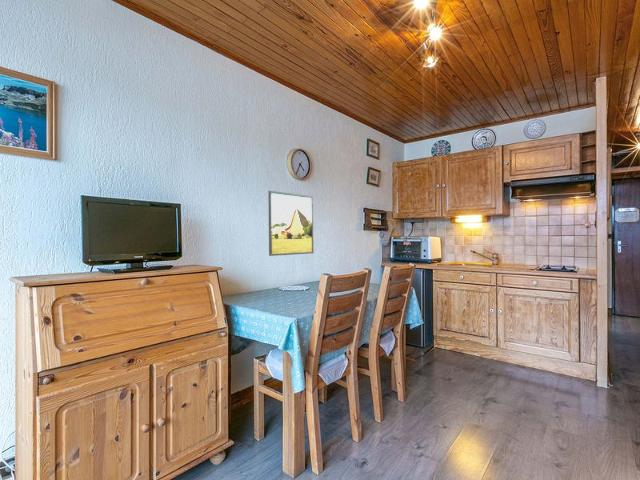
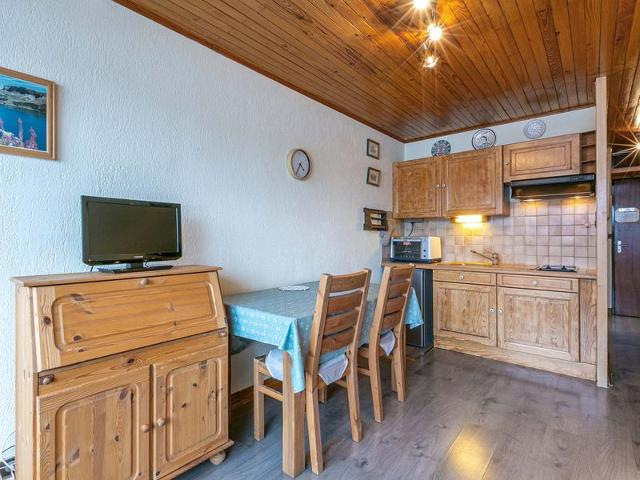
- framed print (292, 224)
